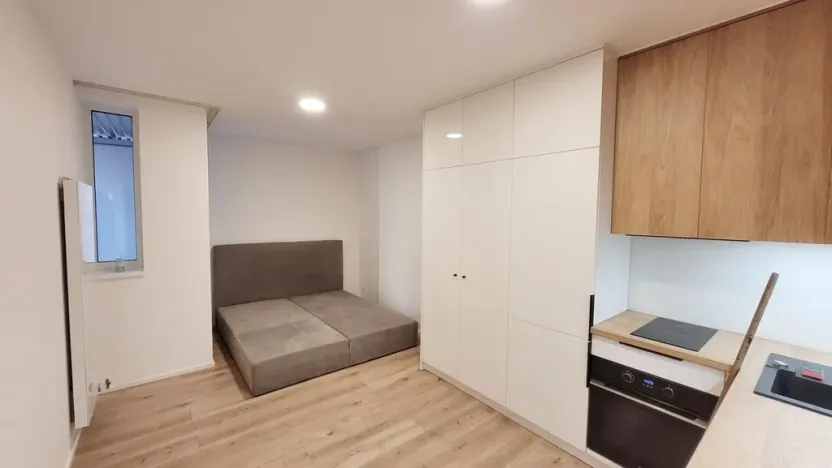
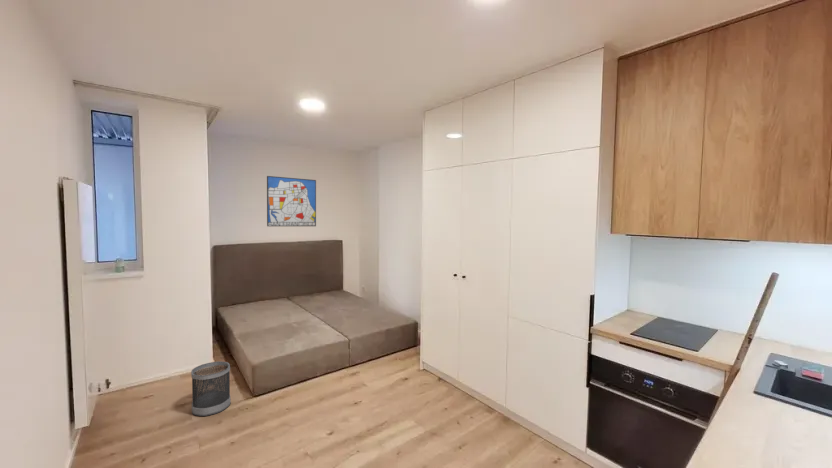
+ wall art (292, 202)
+ wastebasket (211, 387)
